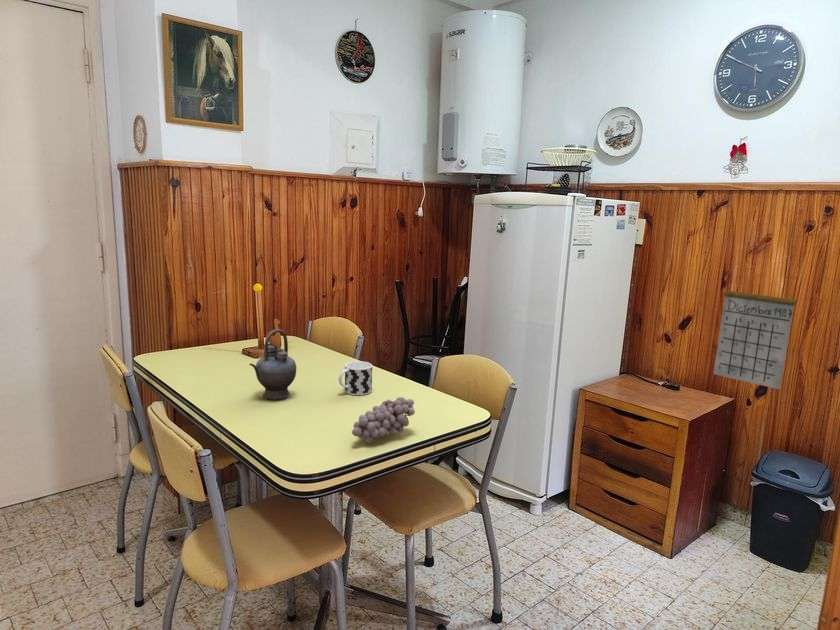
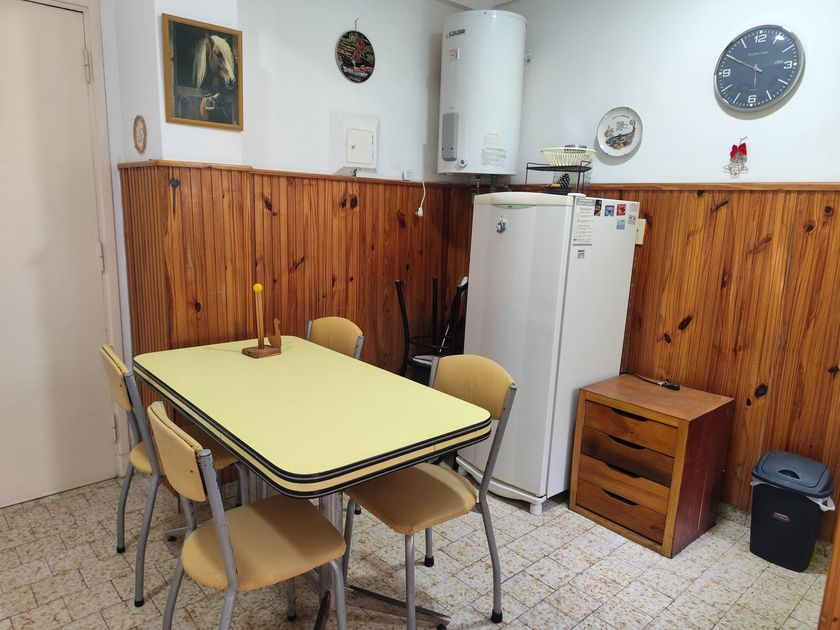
- cup (354, 378)
- calendar (754, 328)
- teapot (271, 363)
- fruit (381, 419)
